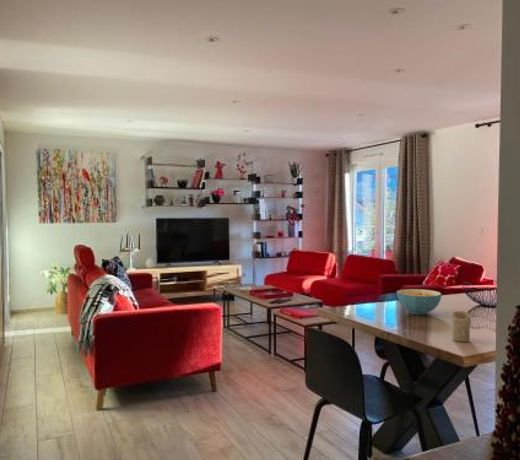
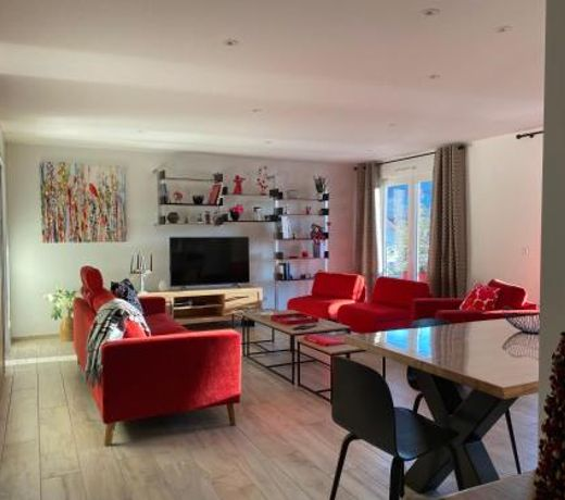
- candle (461, 326)
- cereal bowl (418, 302)
